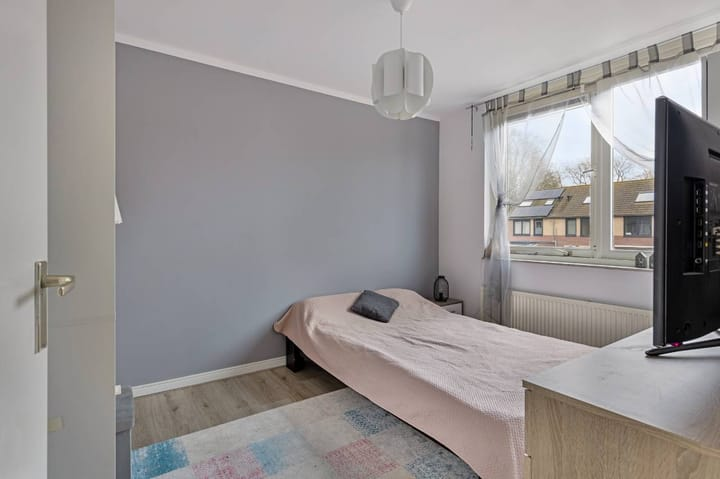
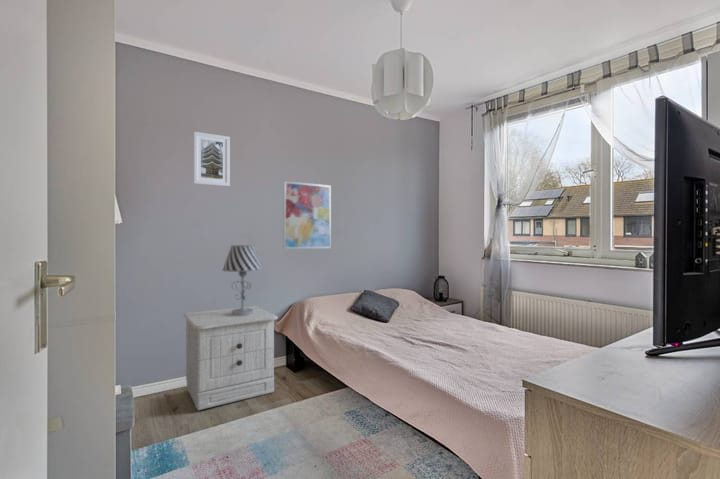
+ wall art (307, 216)
+ nightstand (230, 352)
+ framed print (212, 159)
+ table lamp (242, 279)
